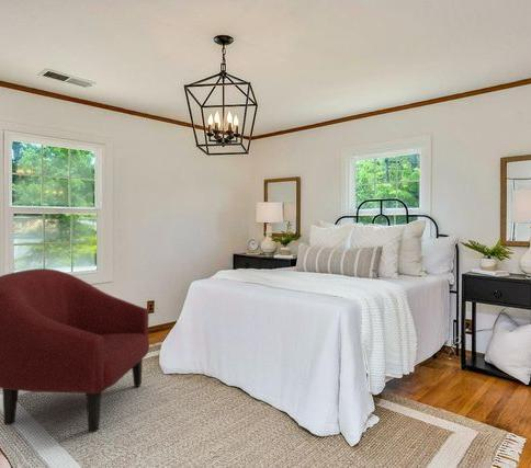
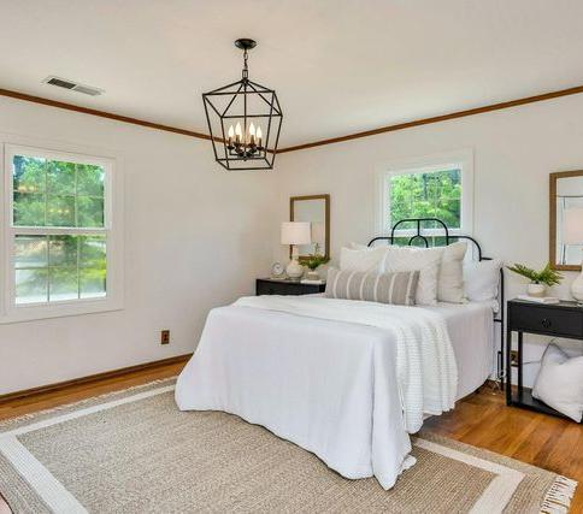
- armchair (74, 338)
